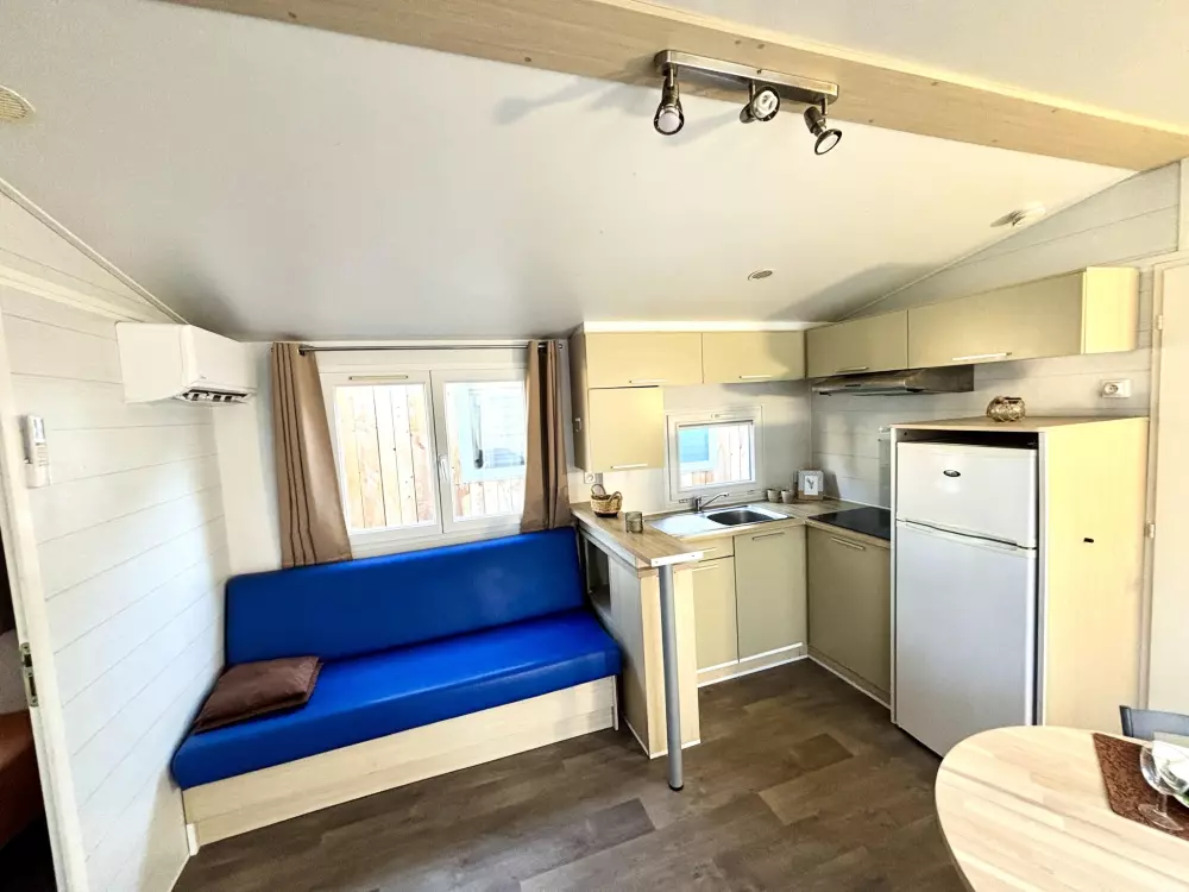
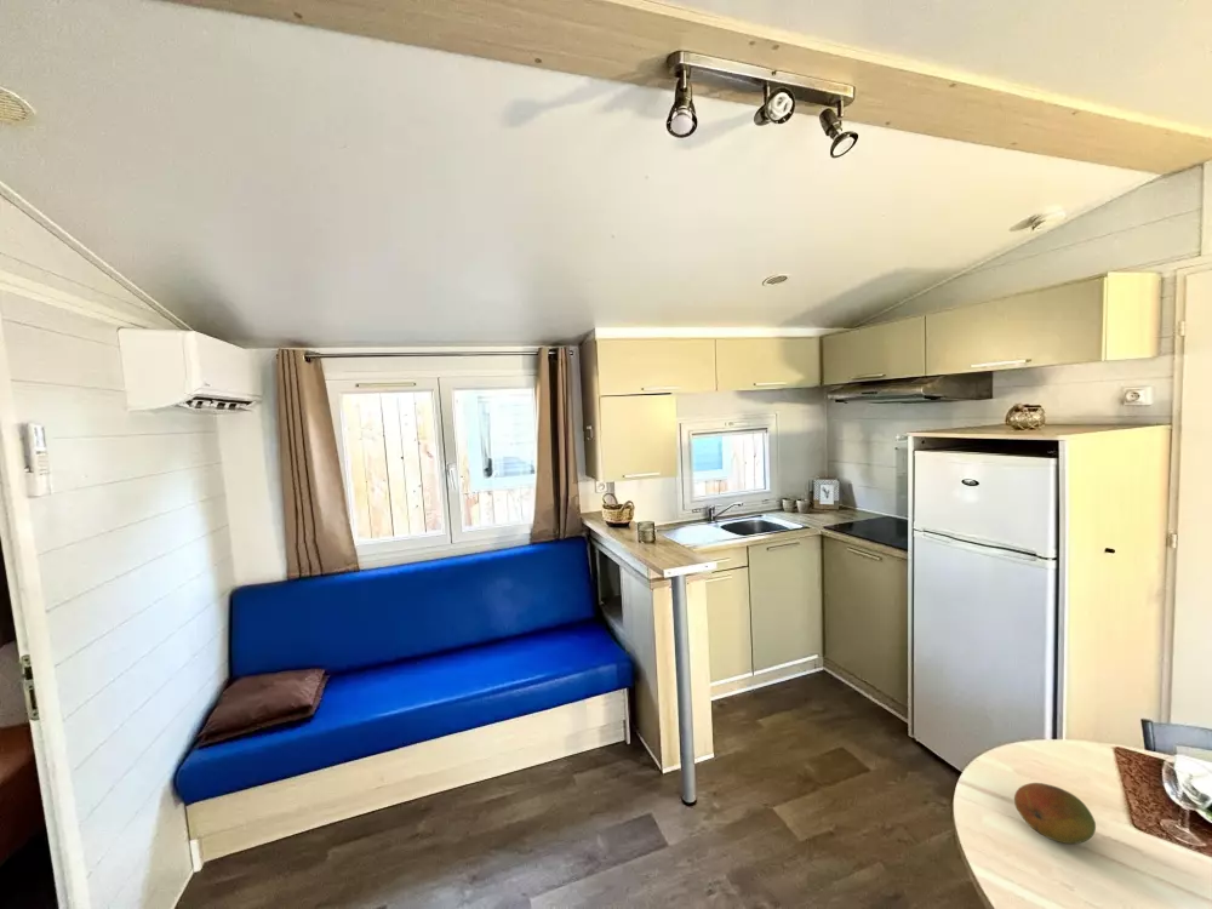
+ fruit (1054, 810)
